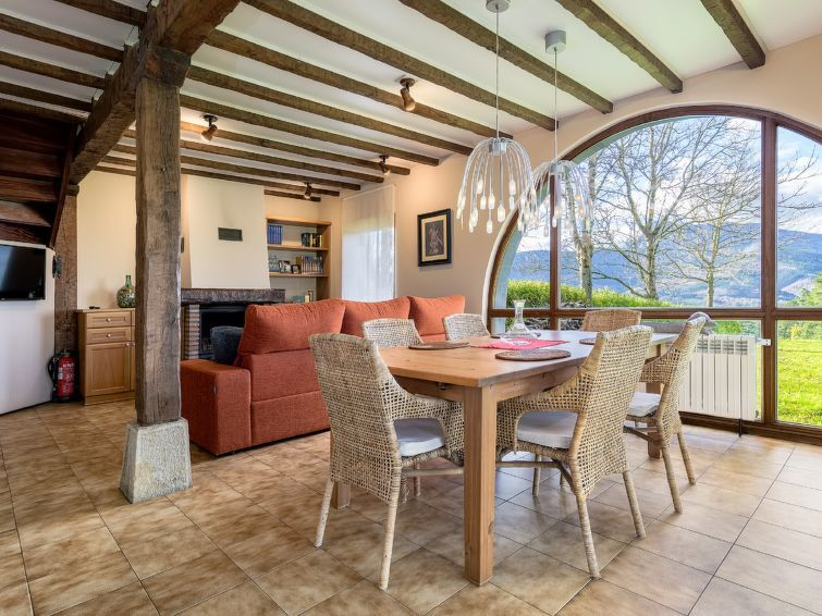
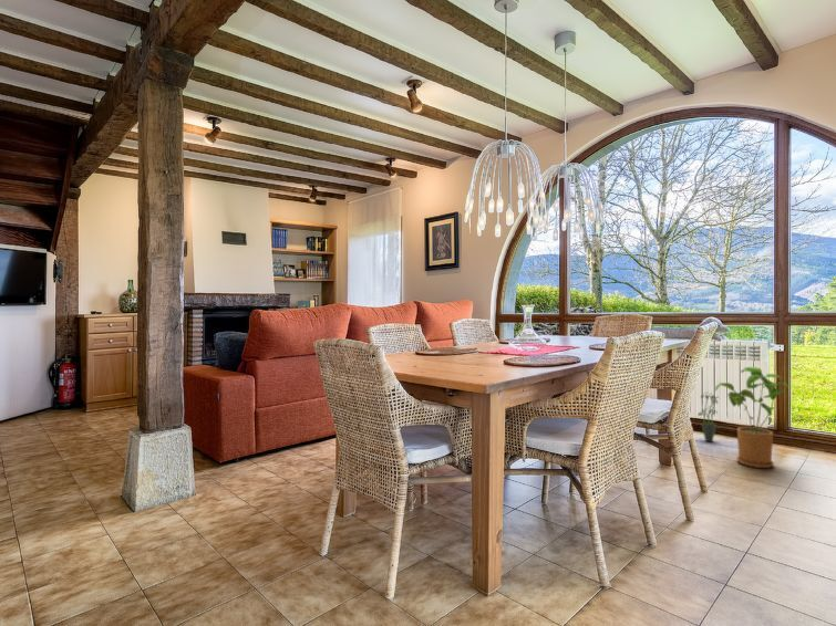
+ house plant (749, 415)
+ potted plant (711, 417)
